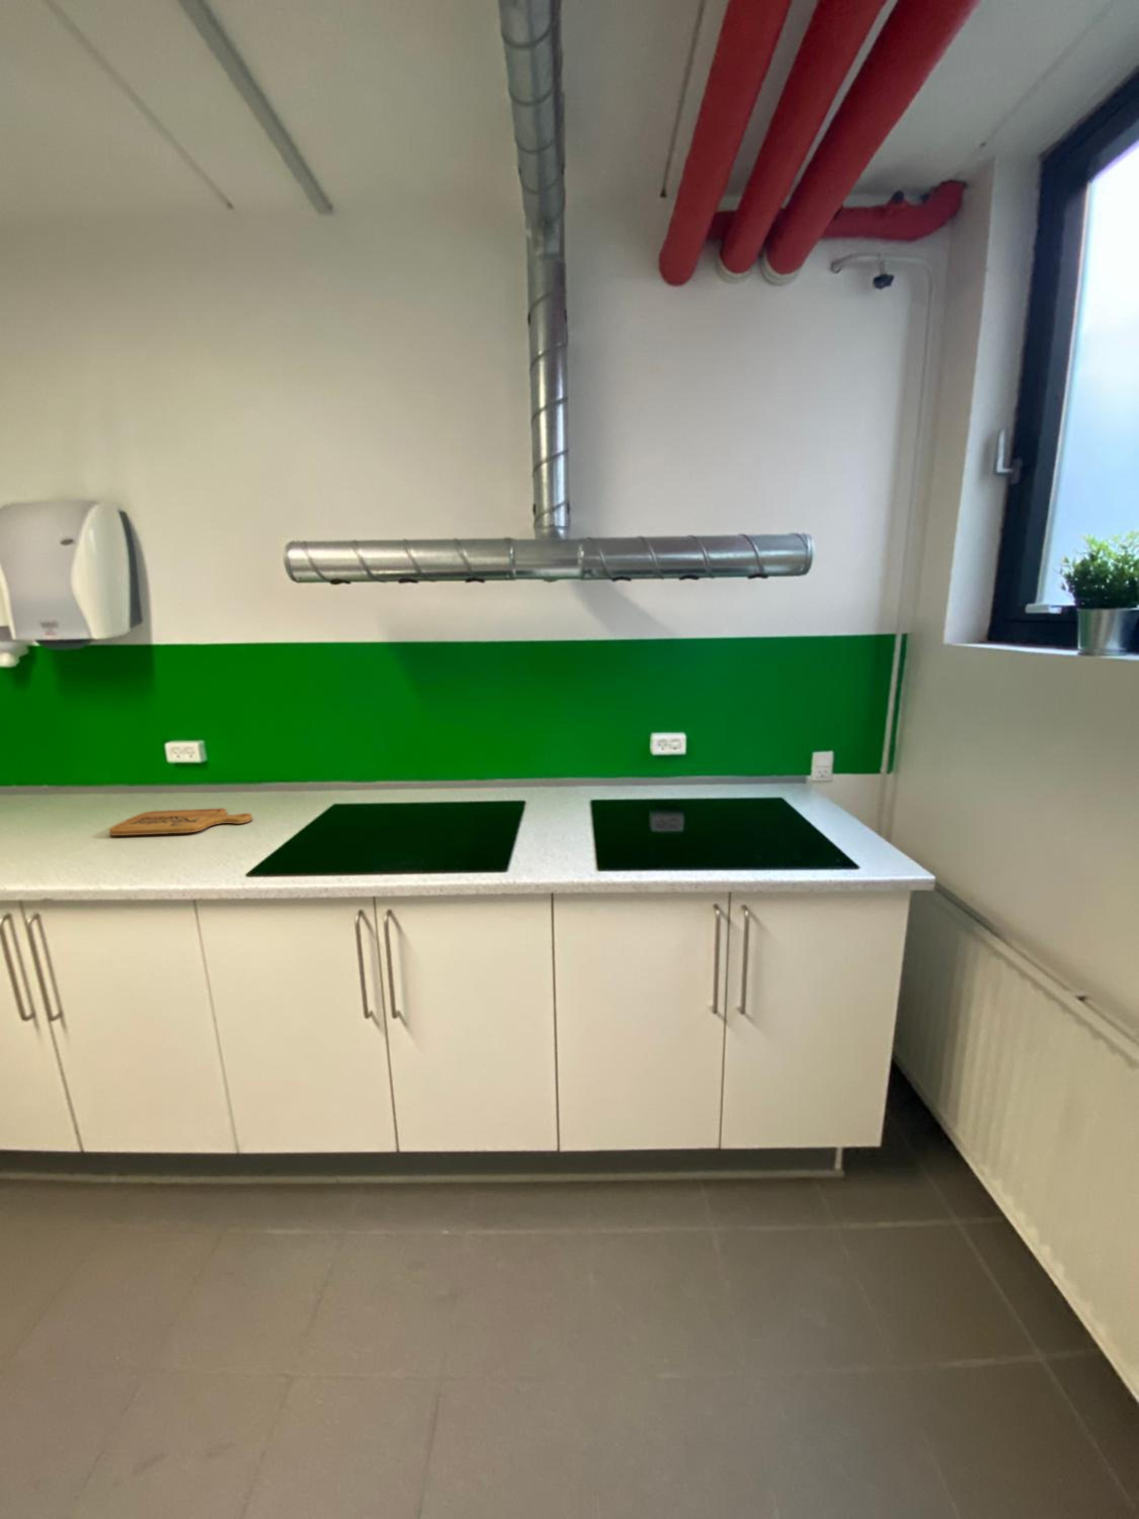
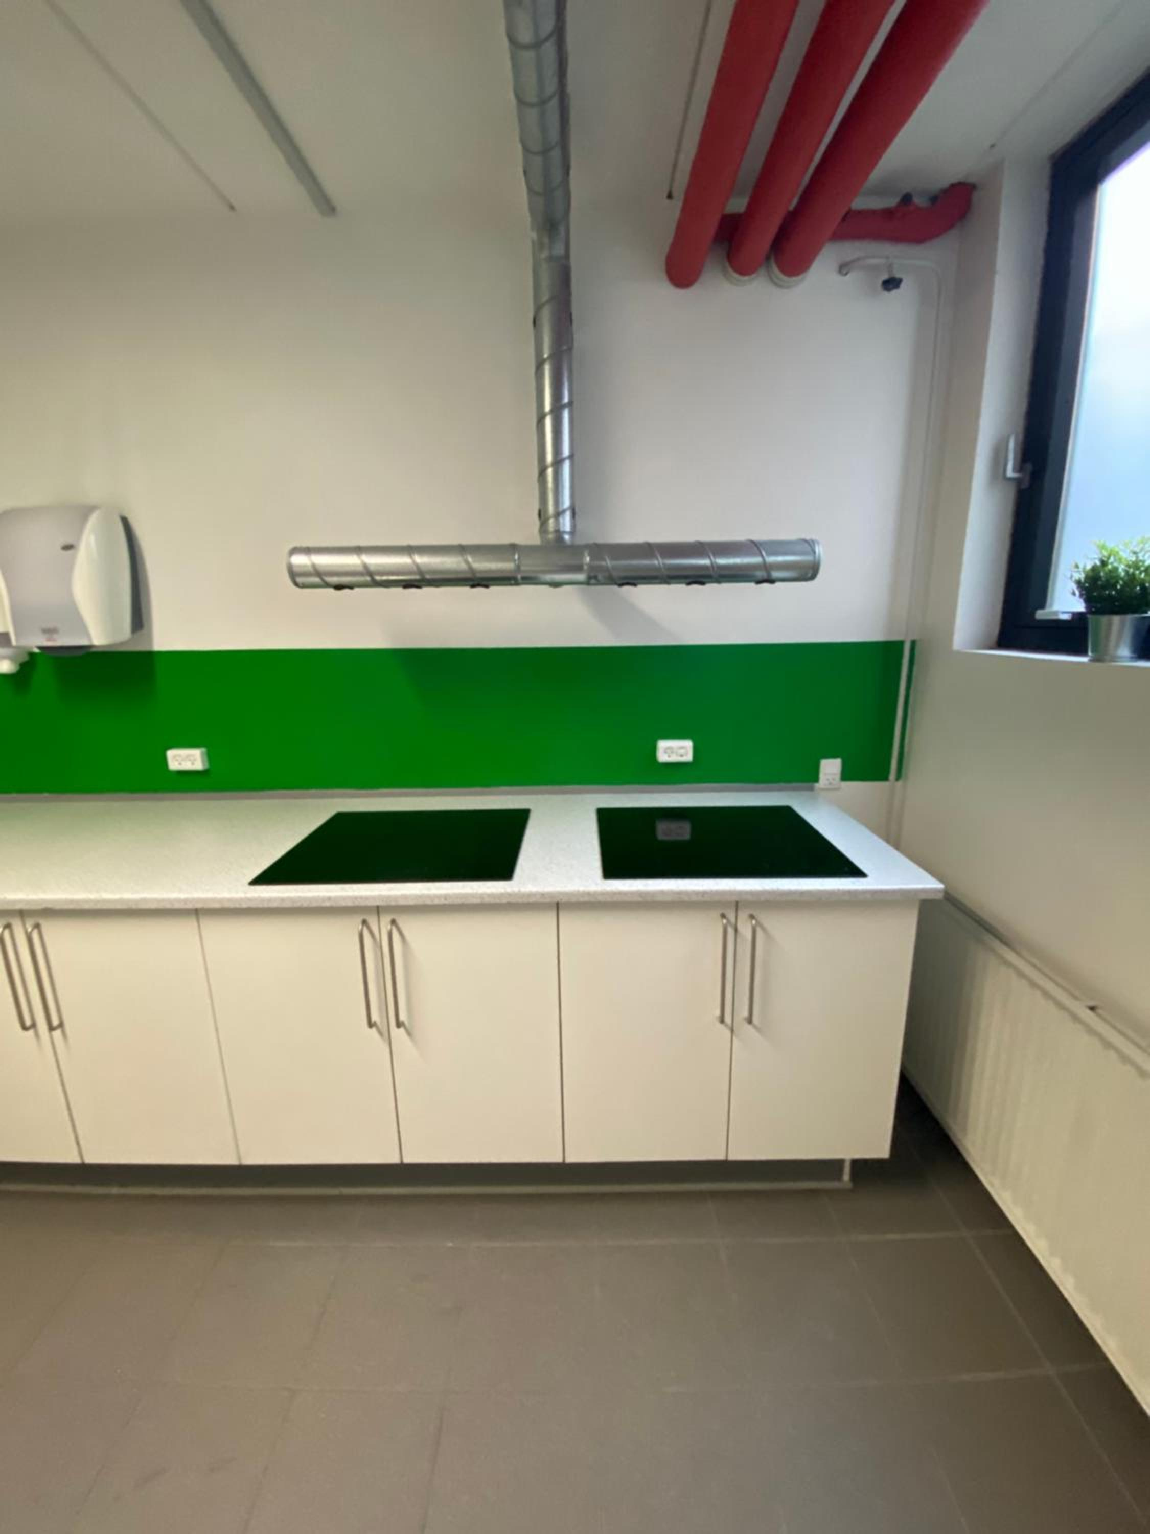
- cutting board (188, 820)
